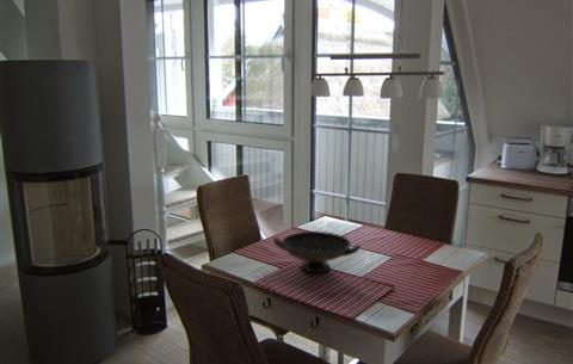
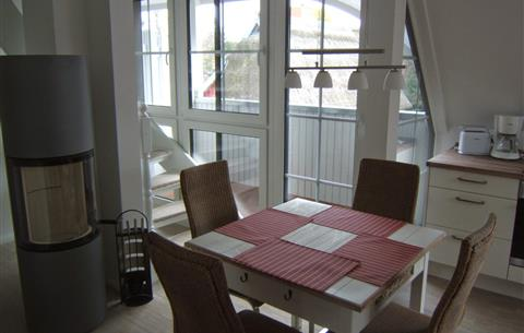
- decorative bowl (315, 253)
